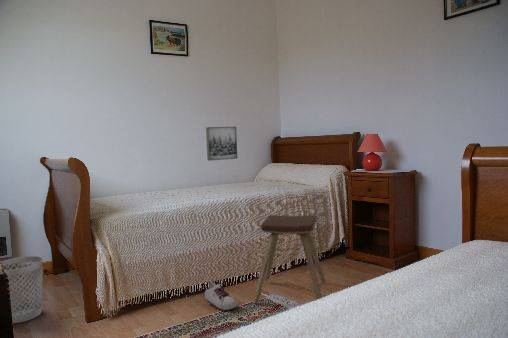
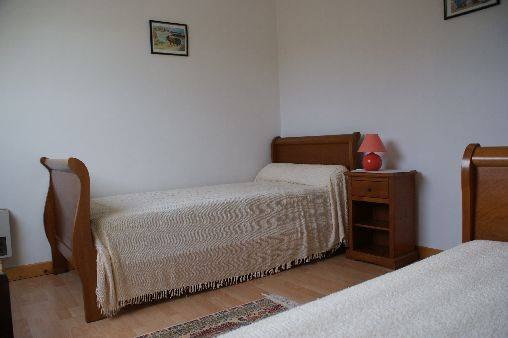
- music stool (304, 251)
- wall art (222, 143)
- wastebasket (20, 289)
- shoe (219, 295)
